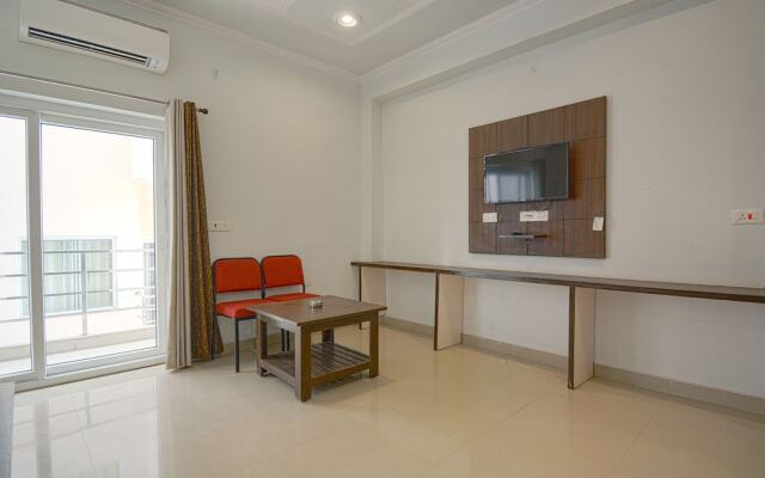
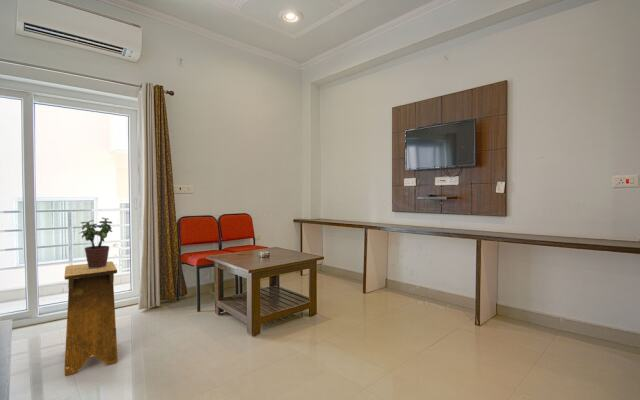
+ potted plant (99, 242)
+ stool (90, 311)
